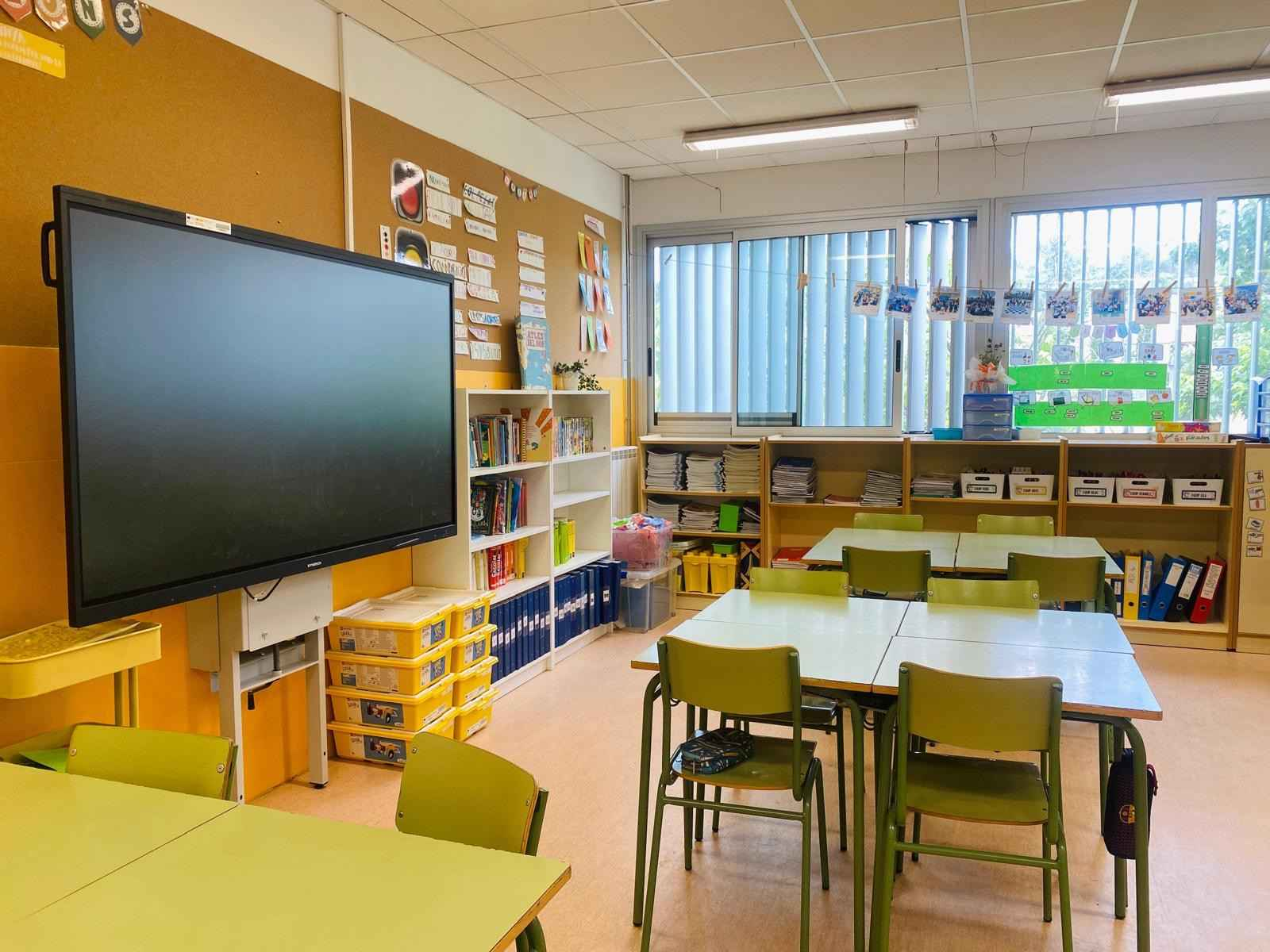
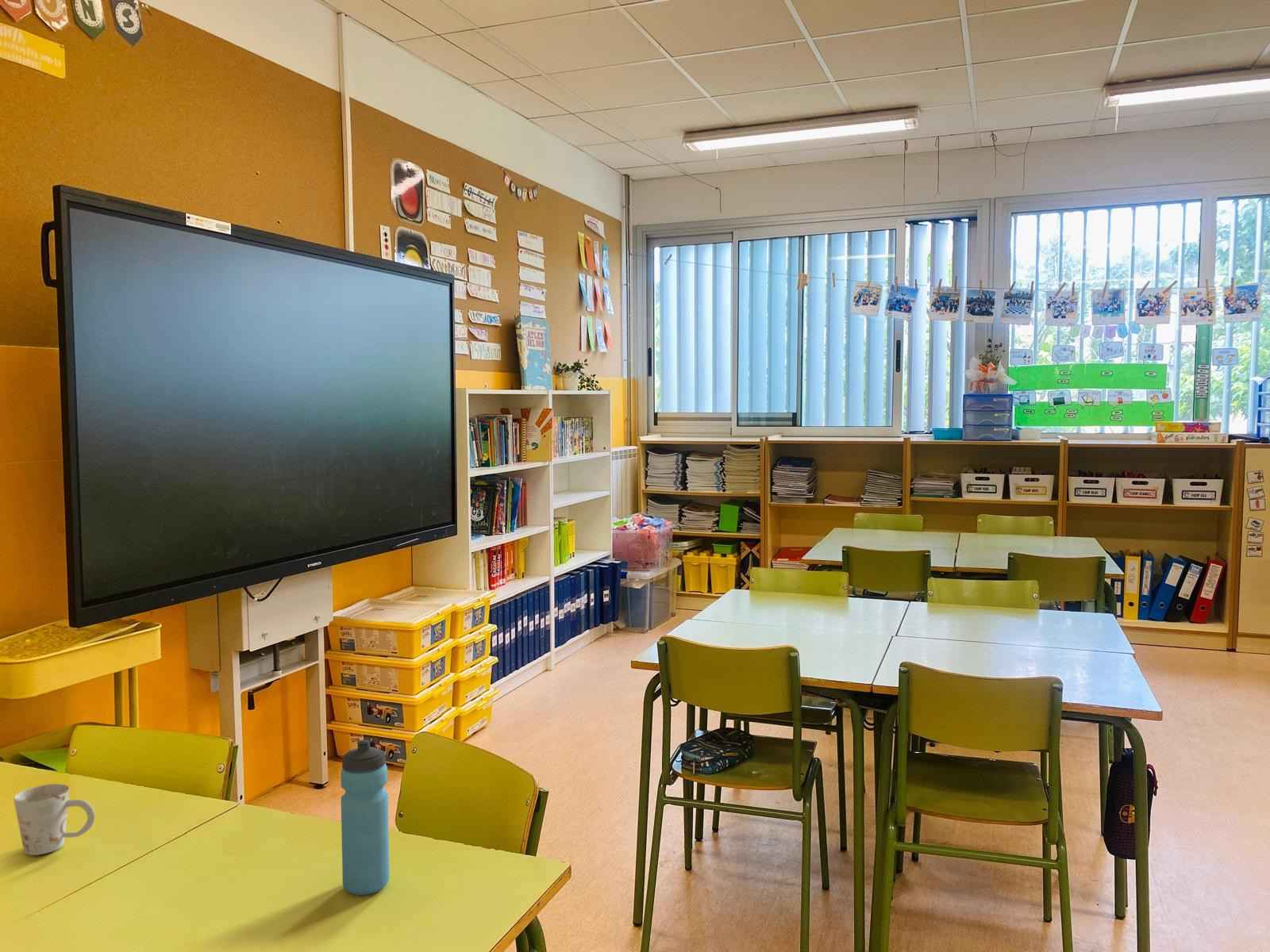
+ mug (56, 819)
+ water bottle (364, 813)
